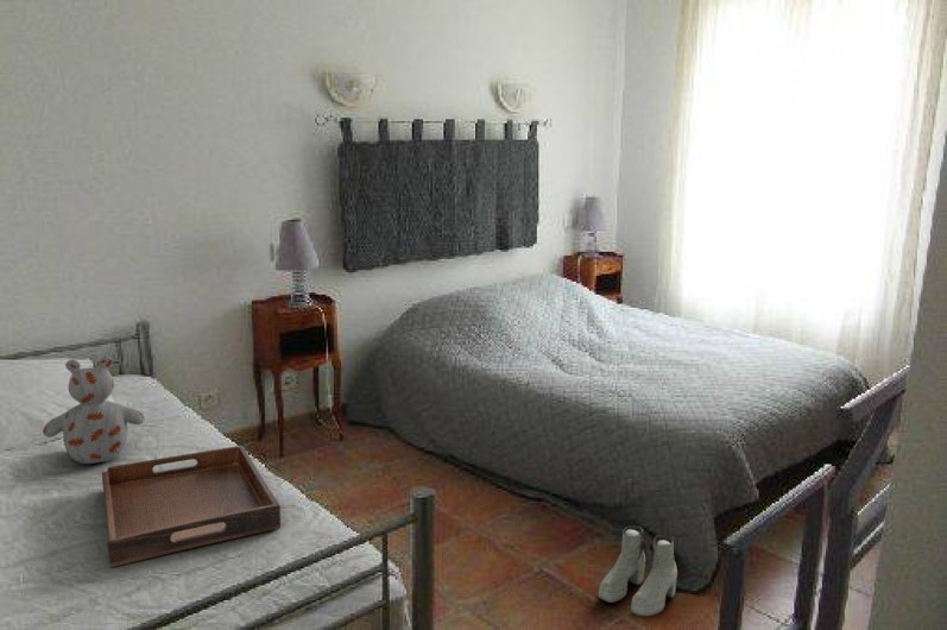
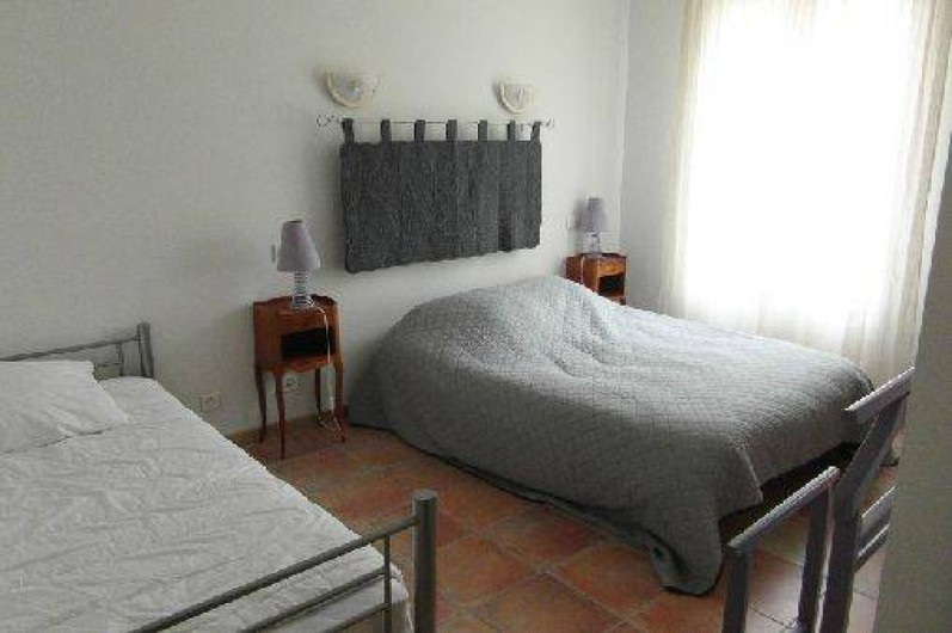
- serving tray (185, 496)
- boots (639, 567)
- stuffed bear (93, 405)
